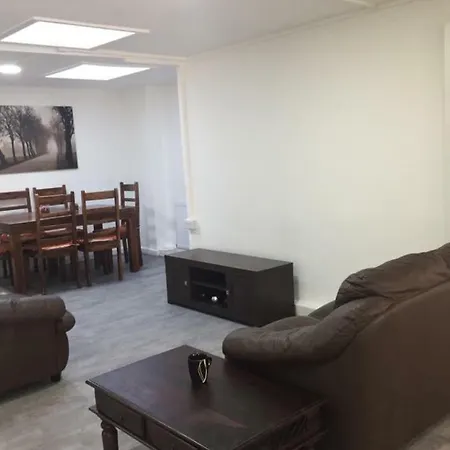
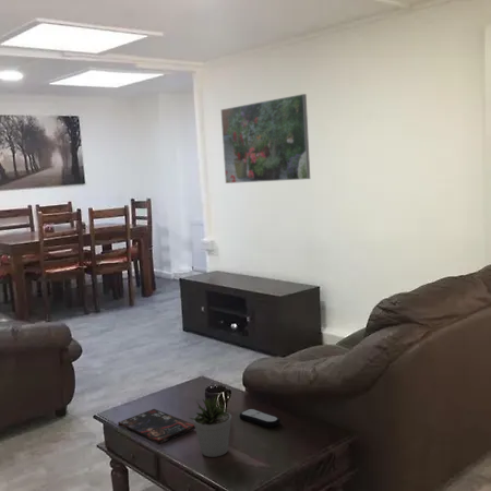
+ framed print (262, 142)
+ potted plant (211, 422)
+ book (156, 424)
+ remote control (260, 417)
